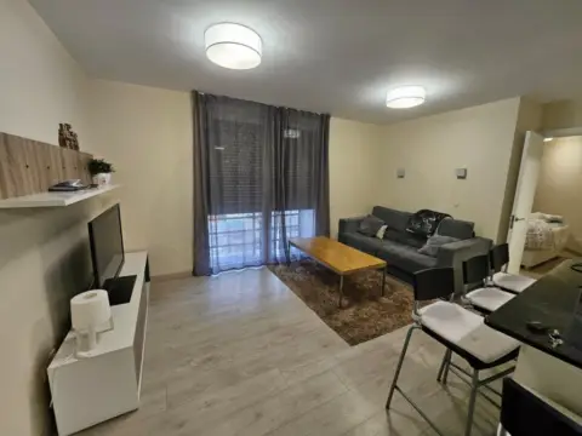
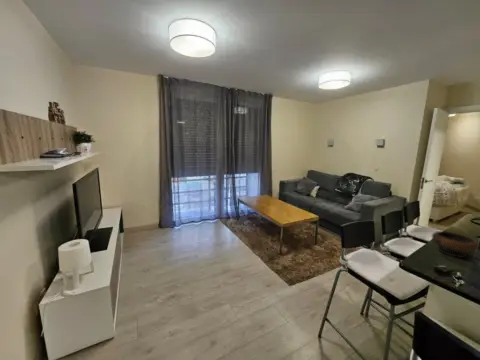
+ bowl (453, 244)
